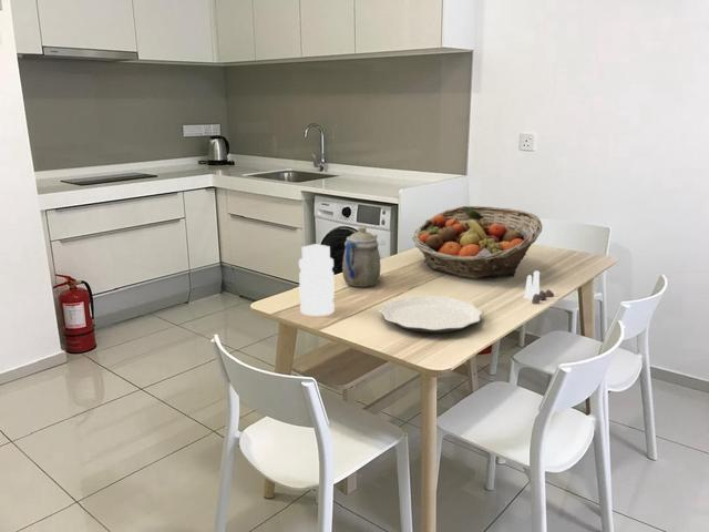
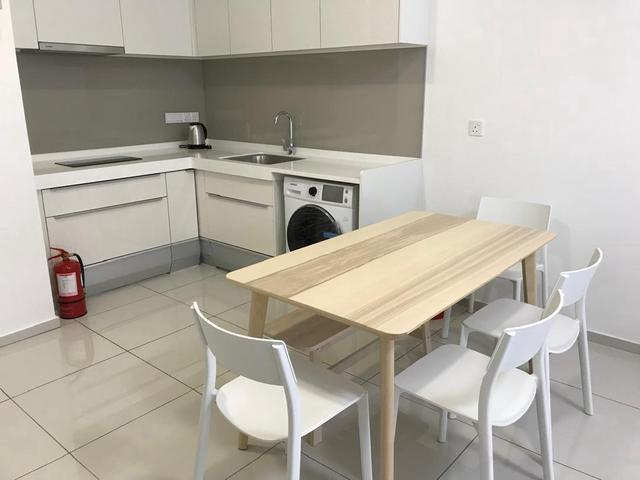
- plate (430, 315)
- fruit basket (474, 241)
- salt and pepper shaker set (538, 285)
- bottle (316, 278)
- teapot (361, 255)
